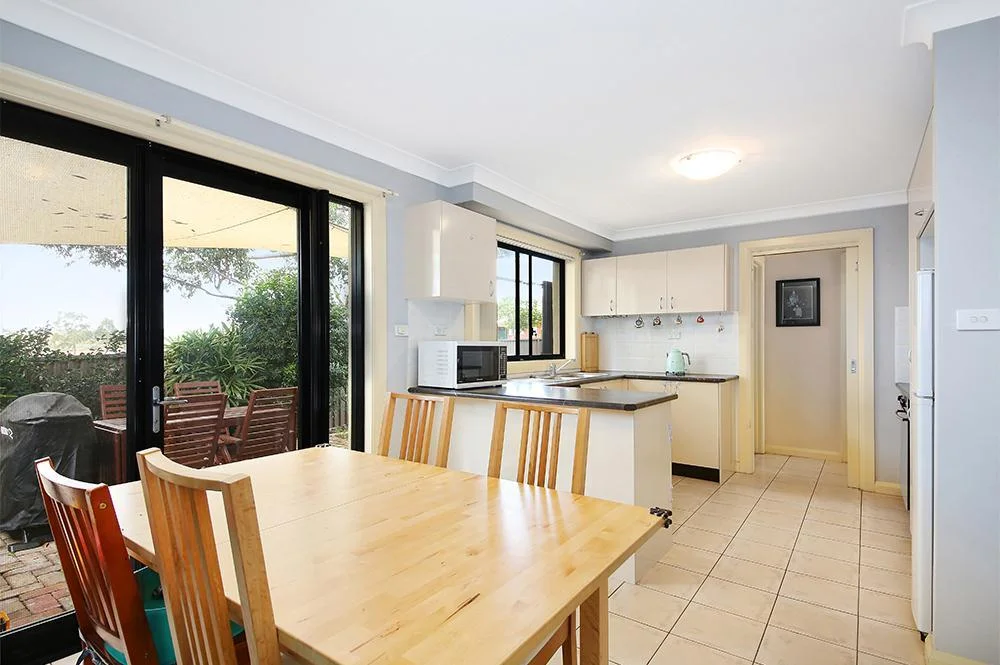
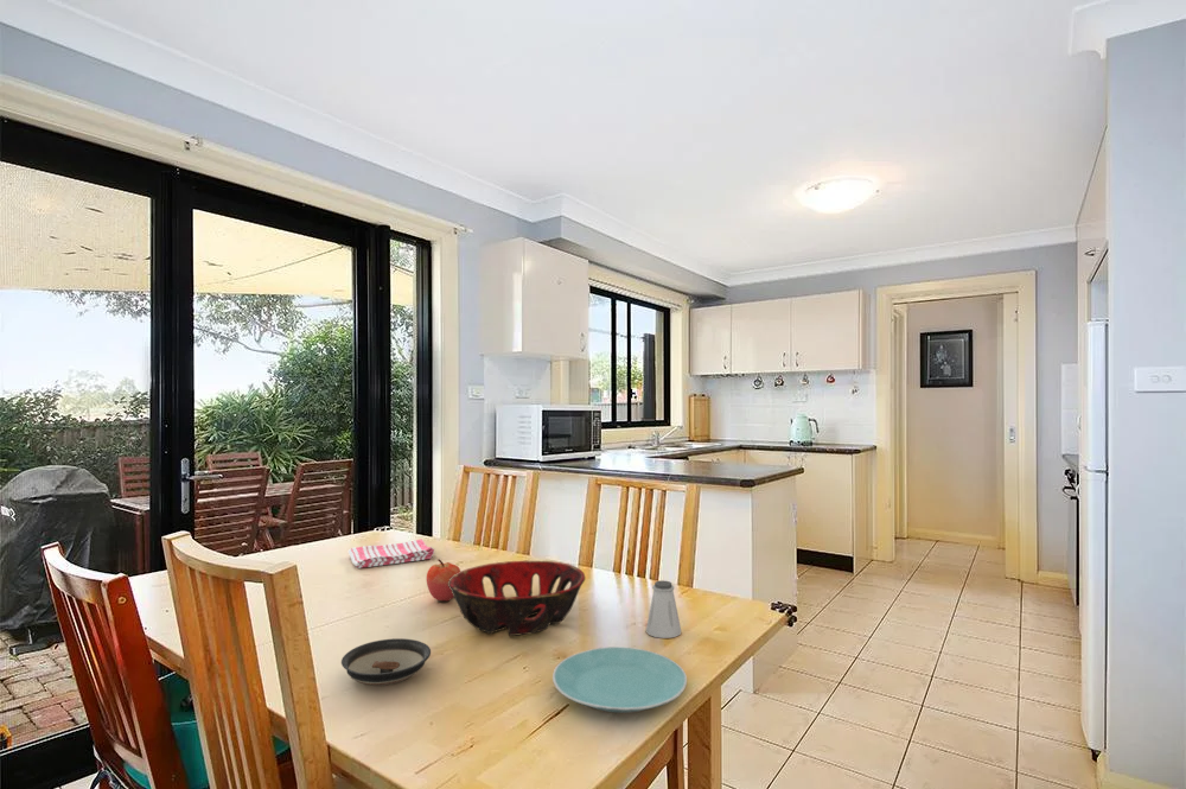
+ saucer (387, 664)
+ saltshaker (663, 606)
+ apple (444, 578)
+ decorative bowl (517, 598)
+ plate (619, 681)
+ dish towel (390, 551)
